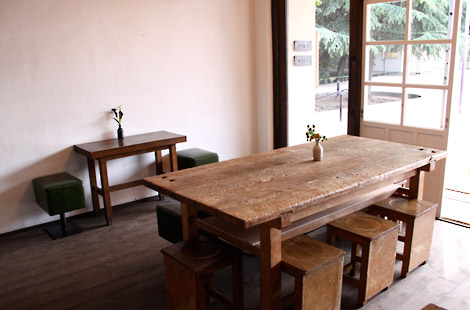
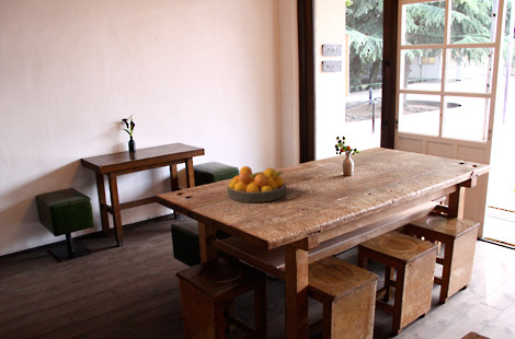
+ fruit bowl (256, 180)
